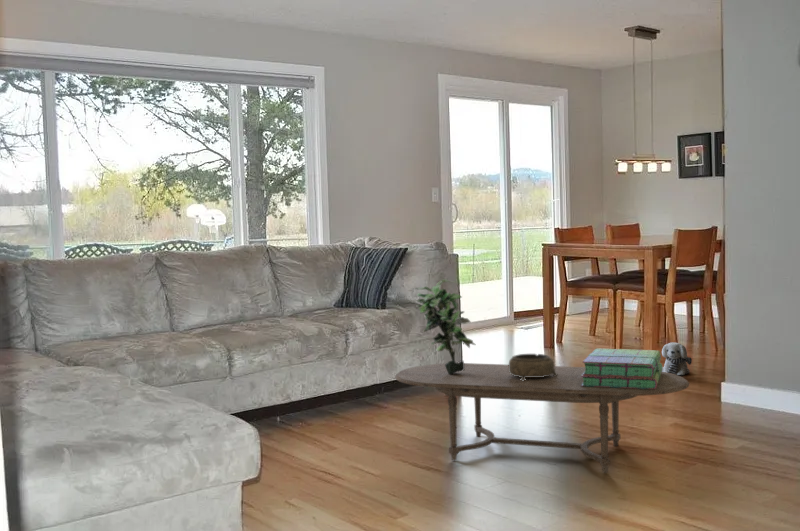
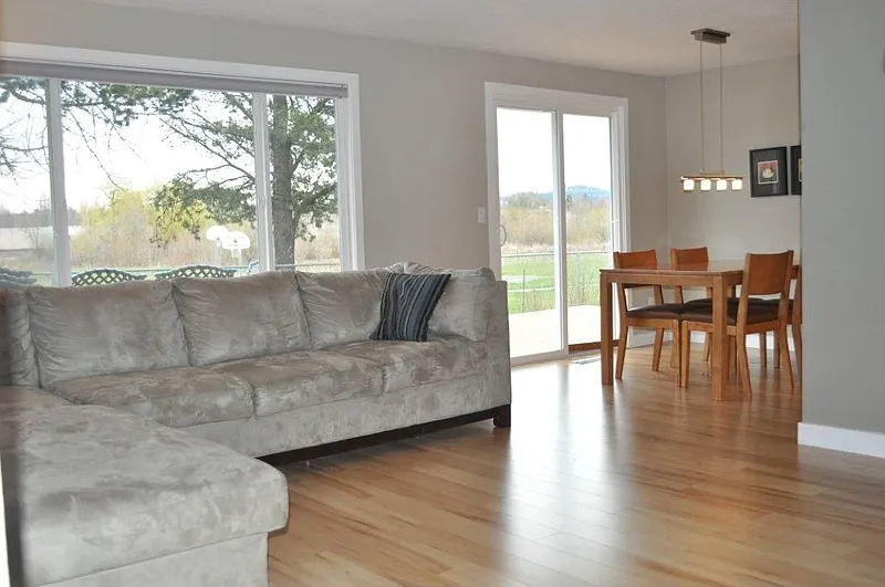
- stack of books (622, 366)
- plush toy (678, 356)
- potted plant (443, 325)
- decorative bowl (530, 365)
- coffee table (535, 400)
